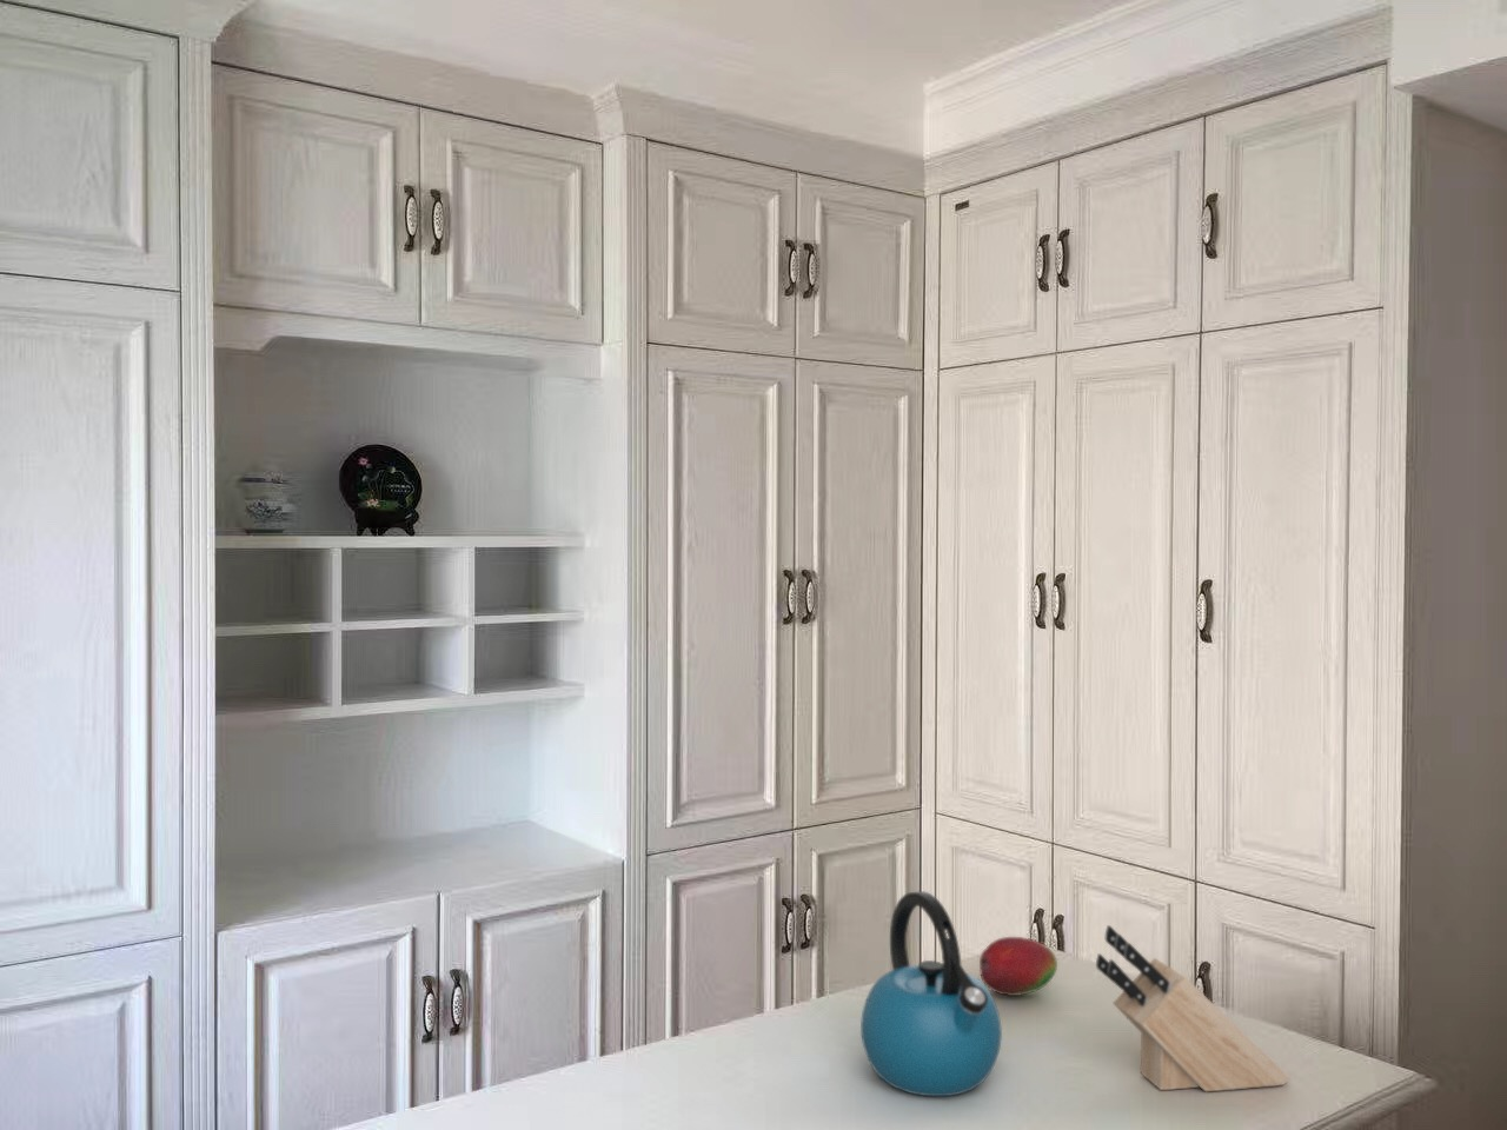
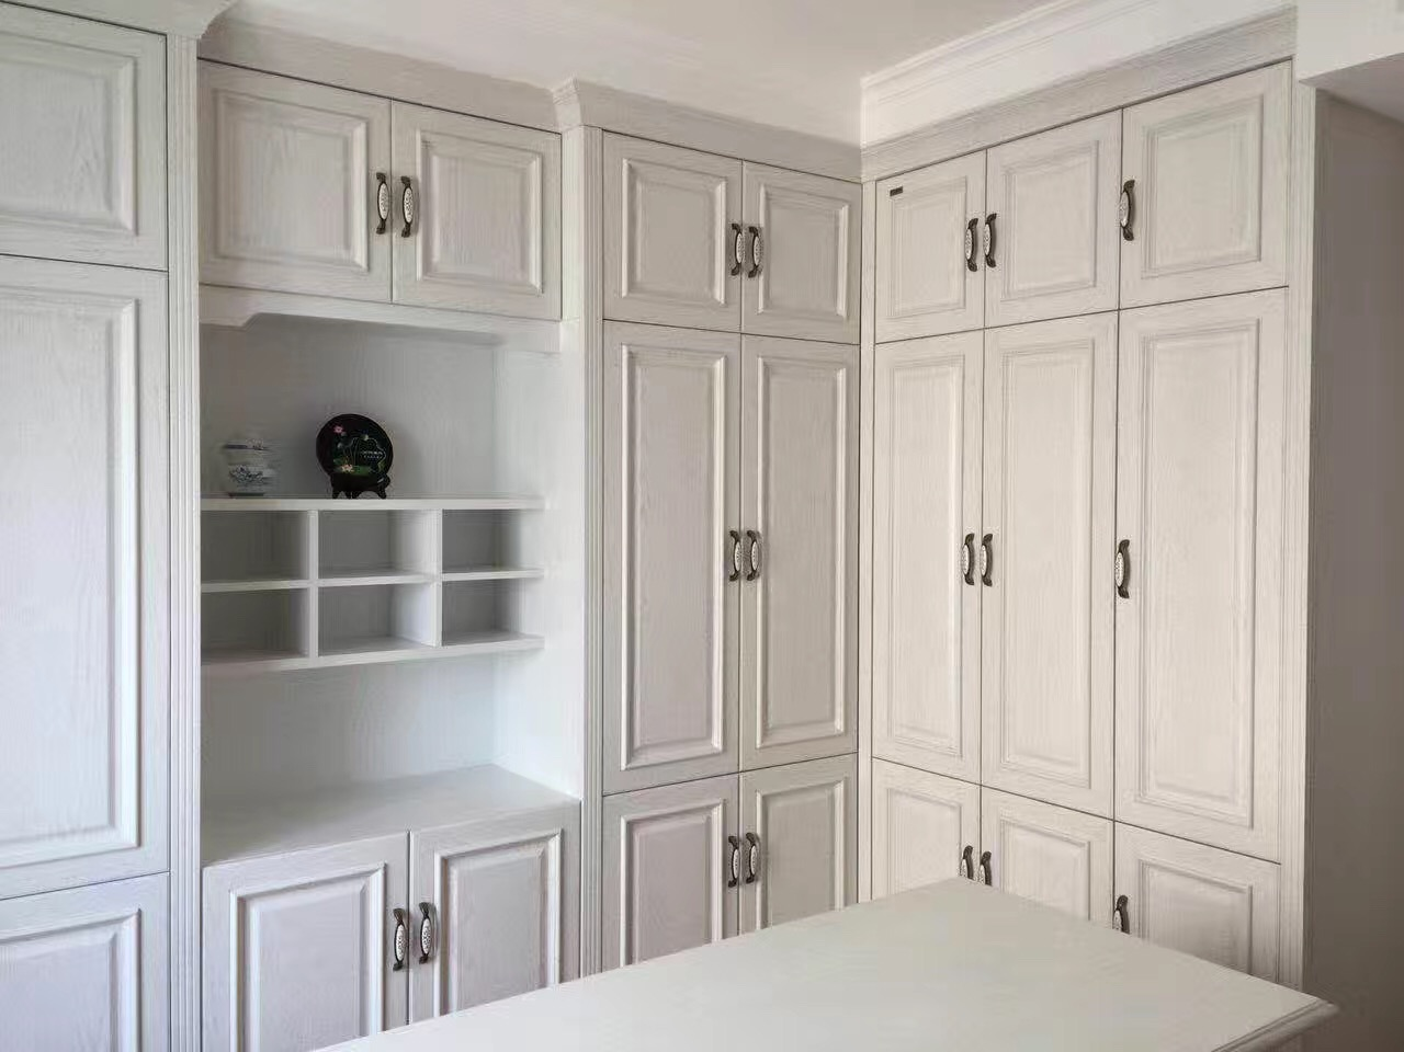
- kettle (935, 990)
- fruit (1017, 964)
- knife block (1188, 1004)
